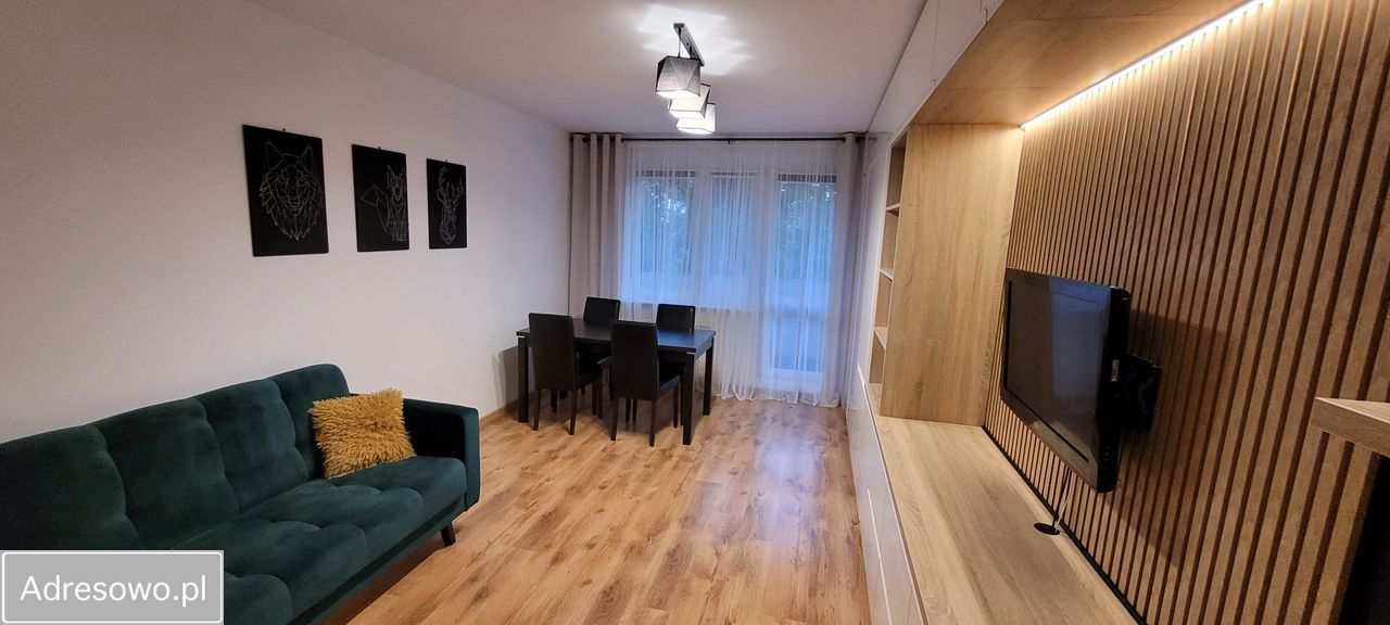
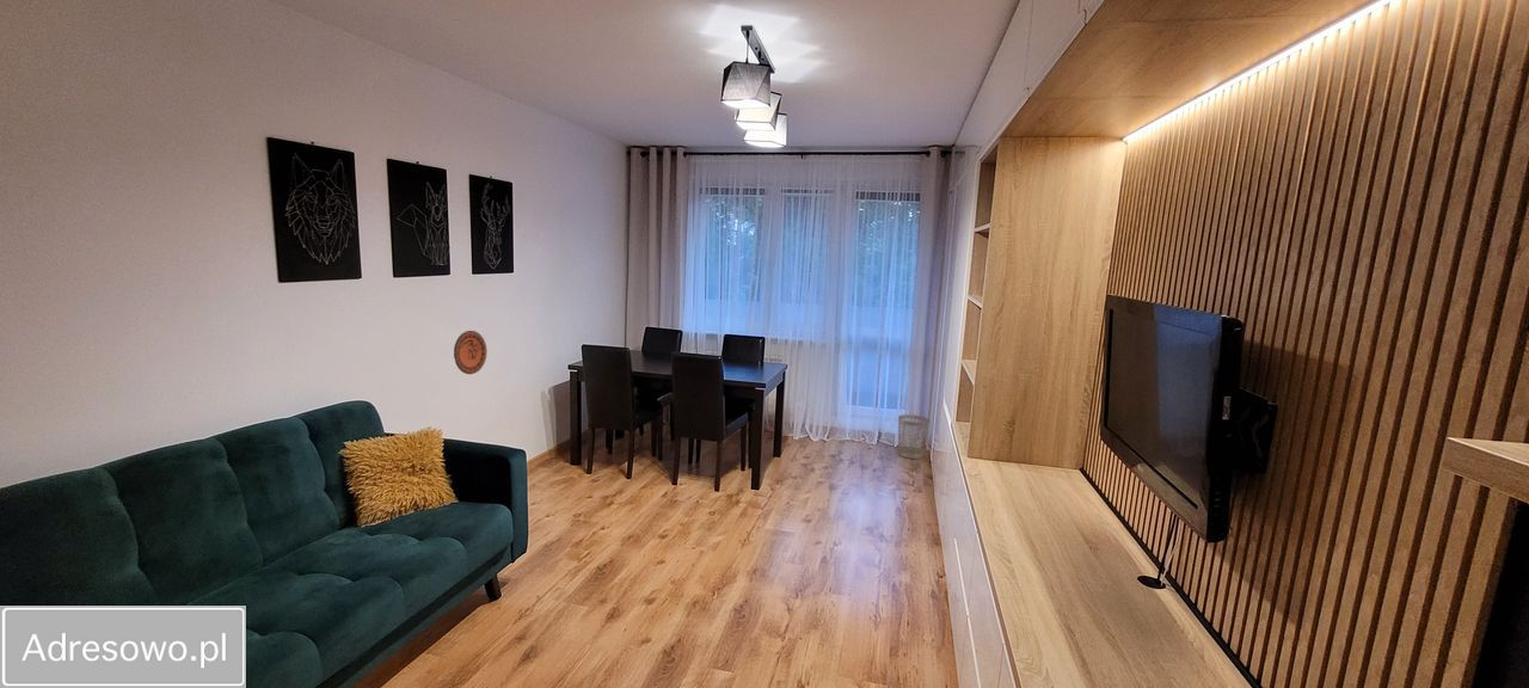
+ decorative plate (469, 352)
+ wastebasket (911, 436)
